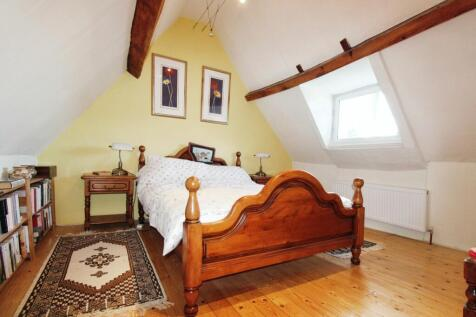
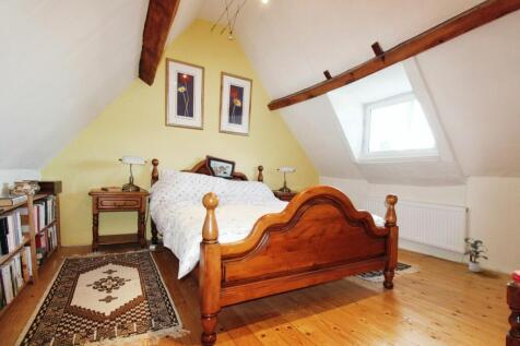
+ potted plant (477, 254)
